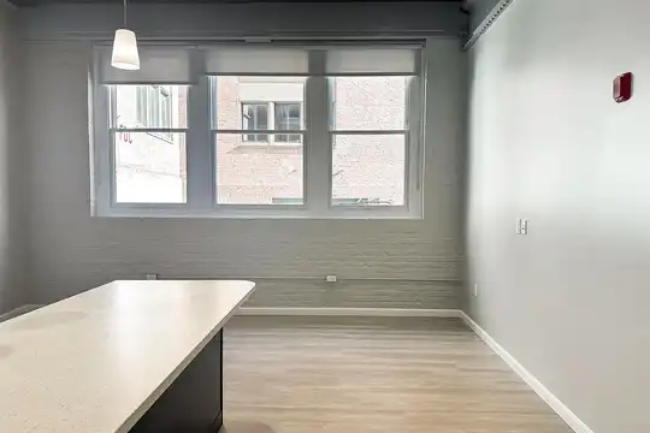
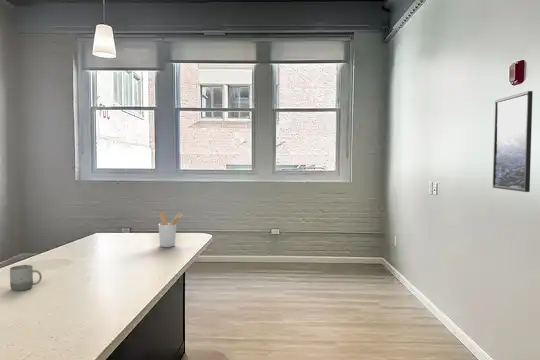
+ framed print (511, 143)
+ cup (26, 277)
+ utensil holder (171, 229)
